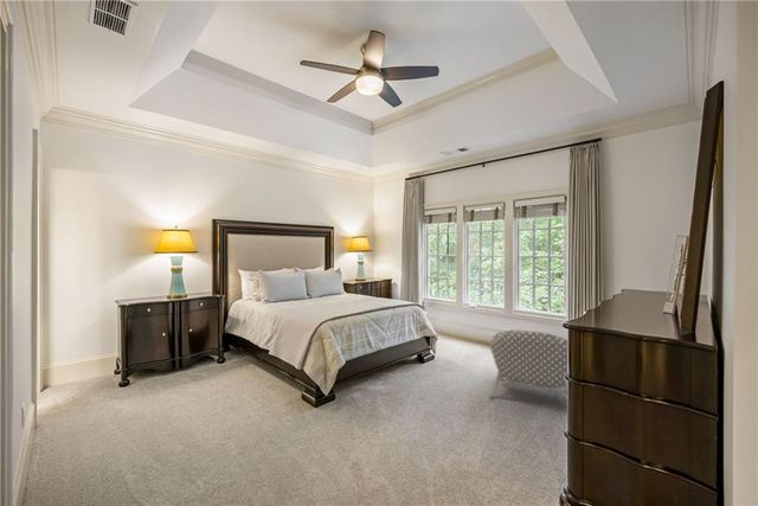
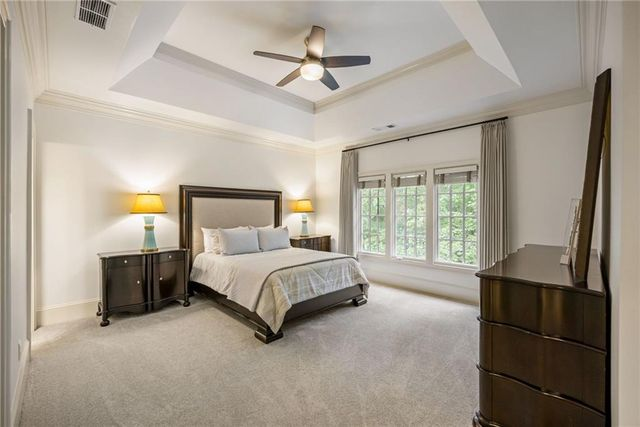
- armchair (533, 359)
